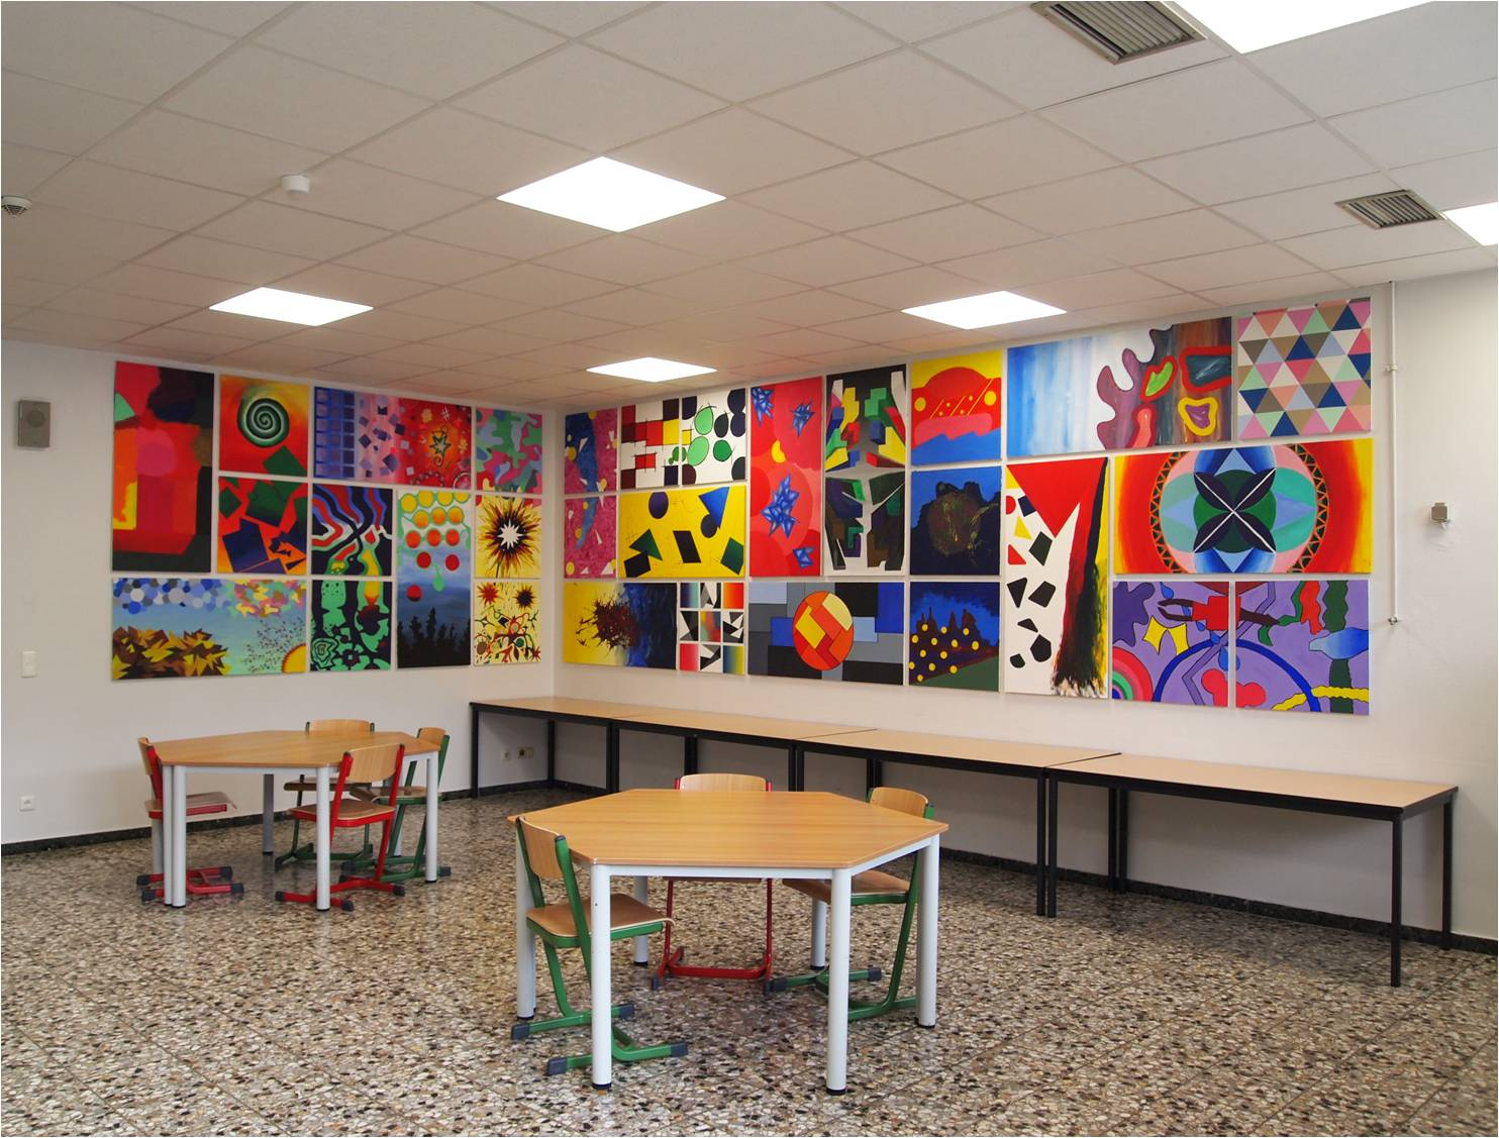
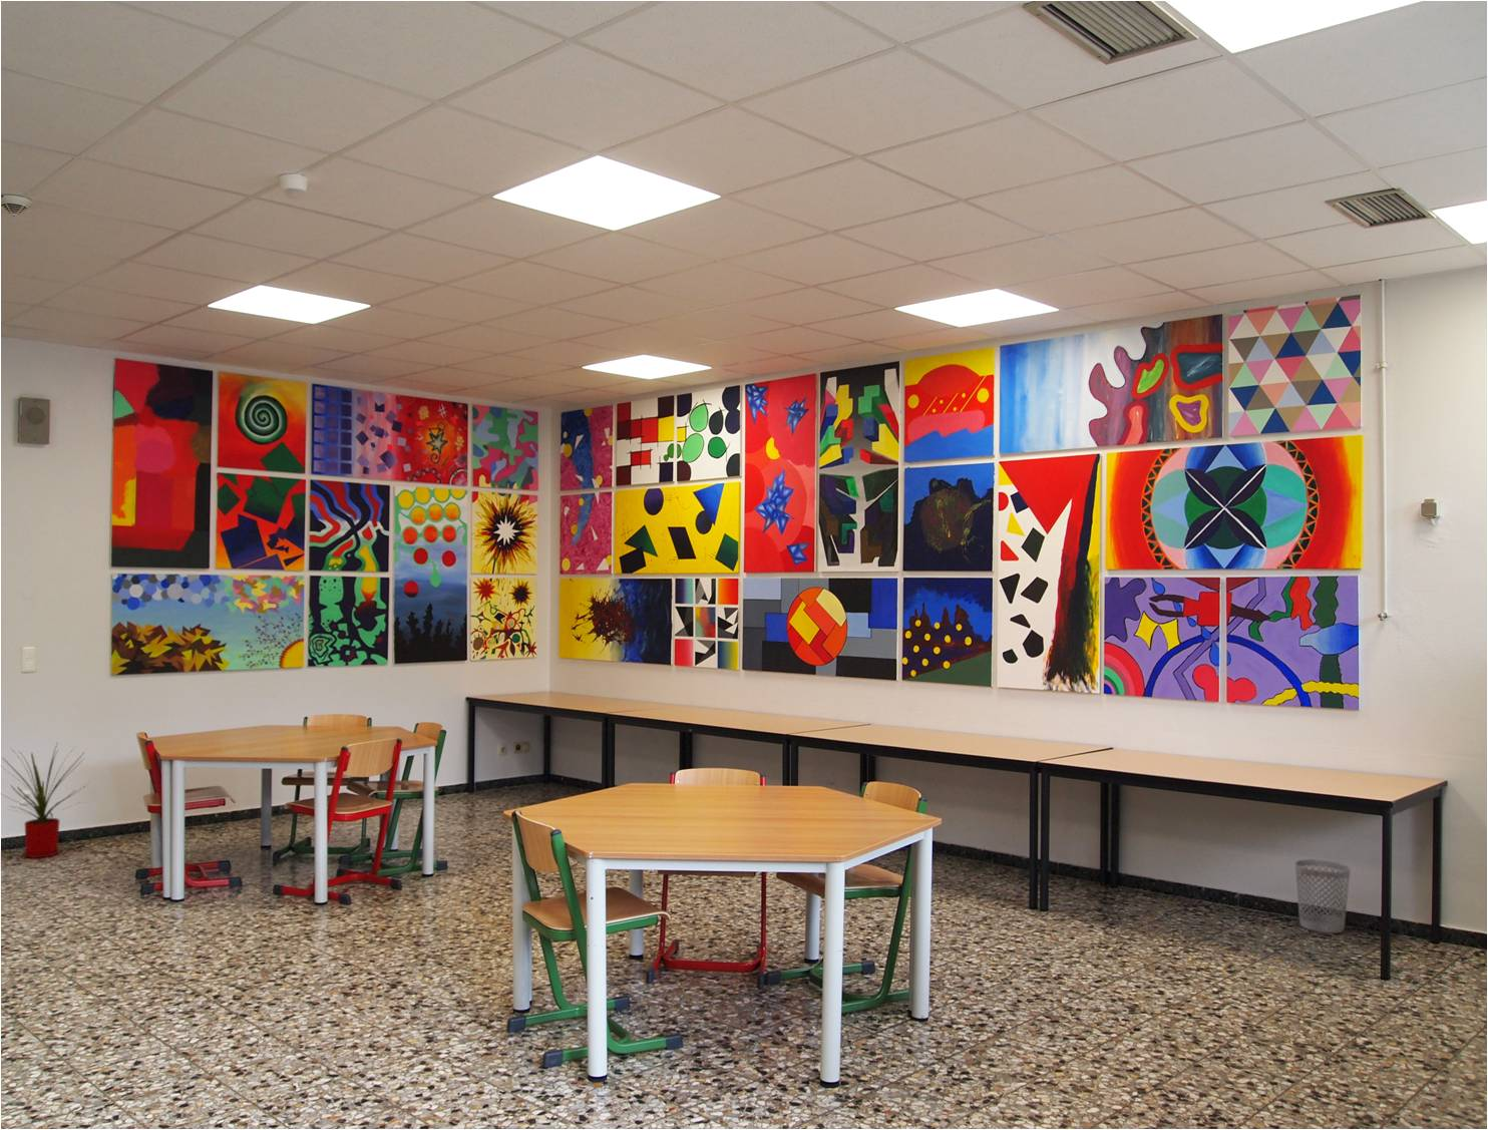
+ wastebasket (1322, 895)
+ house plant (42, 799)
